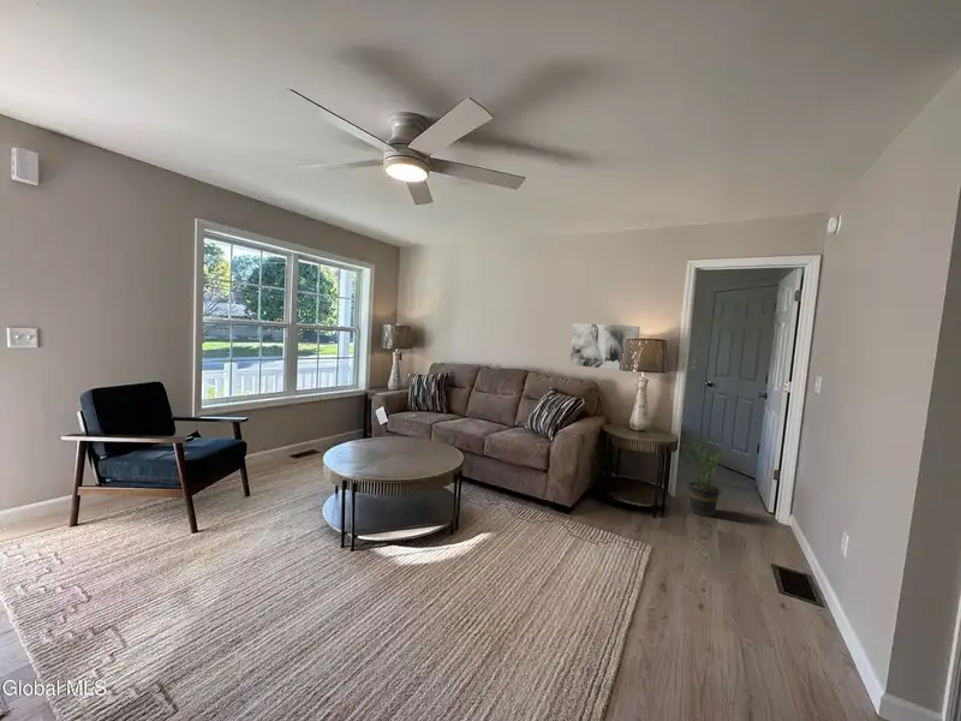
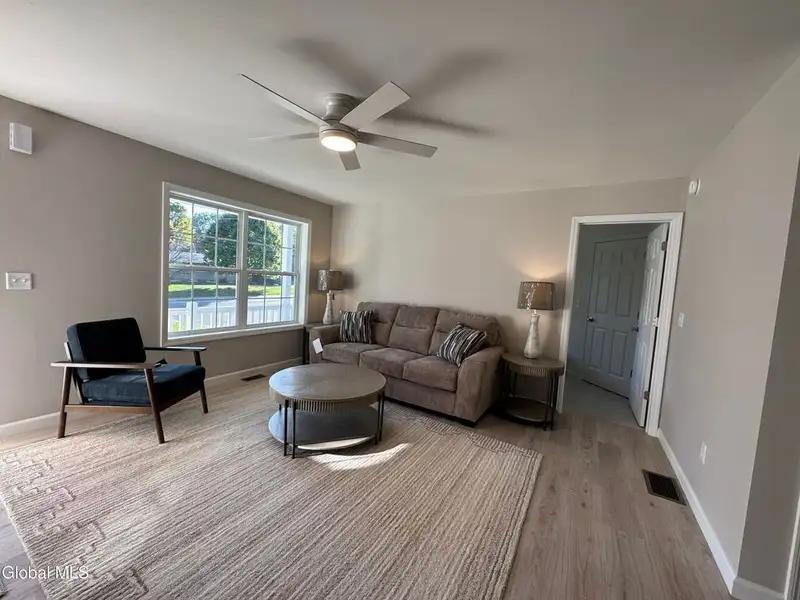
- wall art (603, 346)
- potted plant (704, 473)
